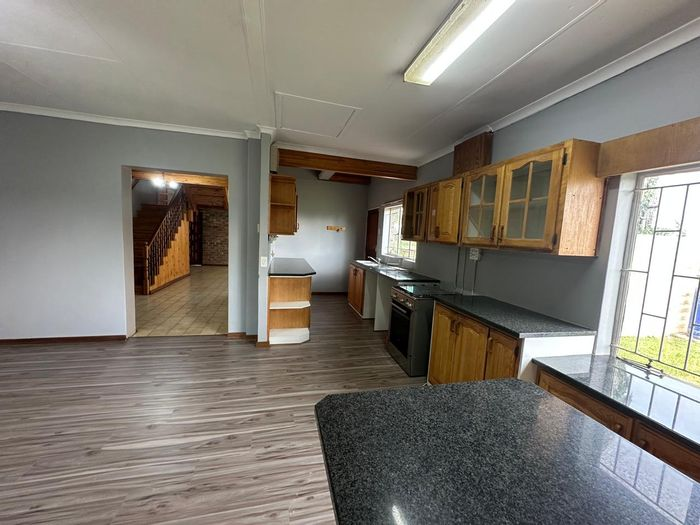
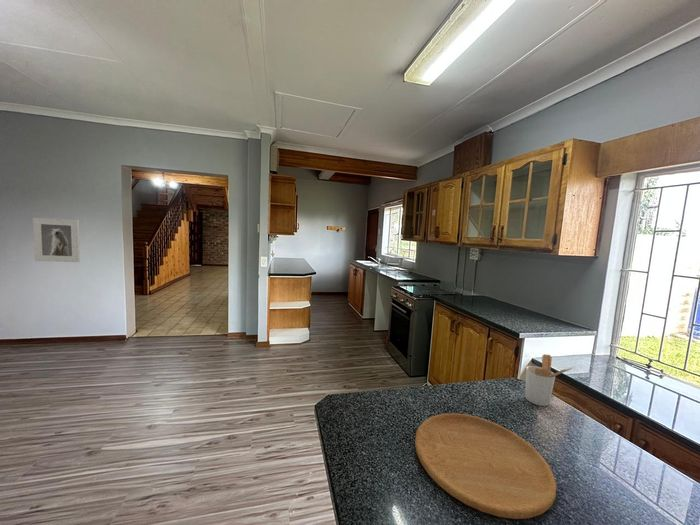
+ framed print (57, 240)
+ cutting board (478, 455)
+ utensil holder (547, 381)
